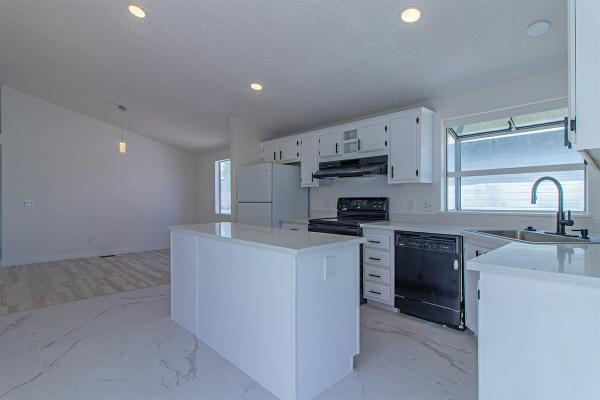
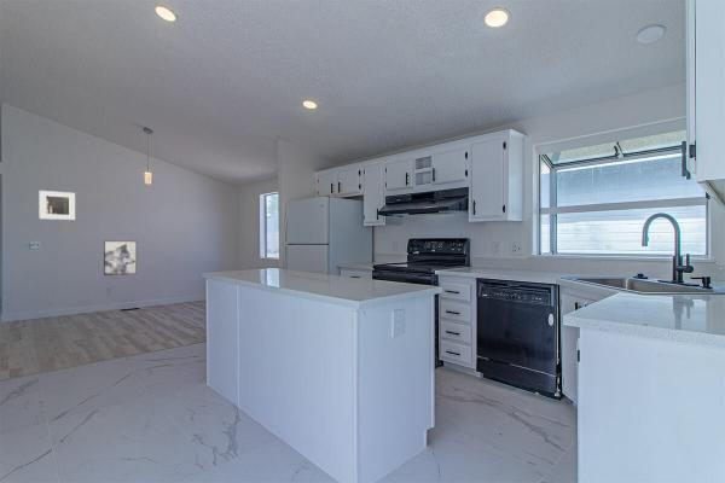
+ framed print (57, 205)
+ wall art (120, 257)
